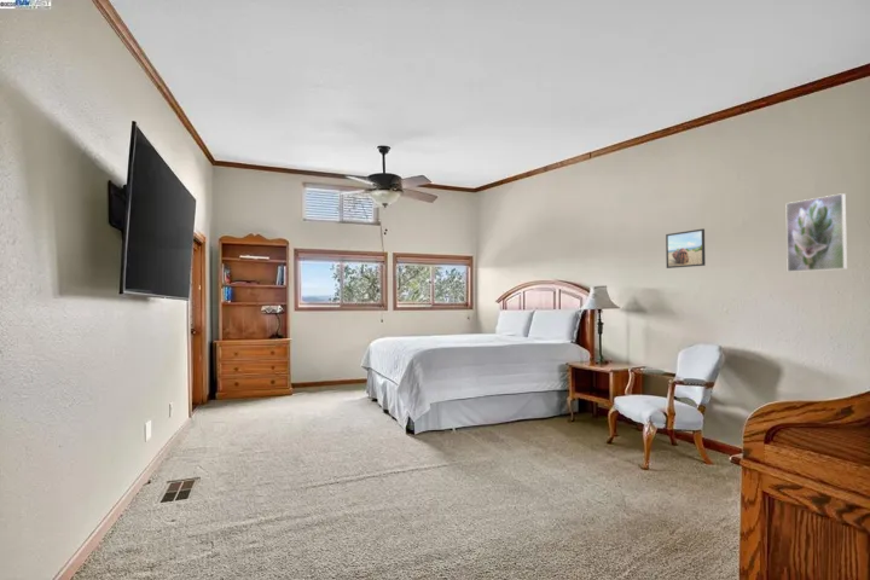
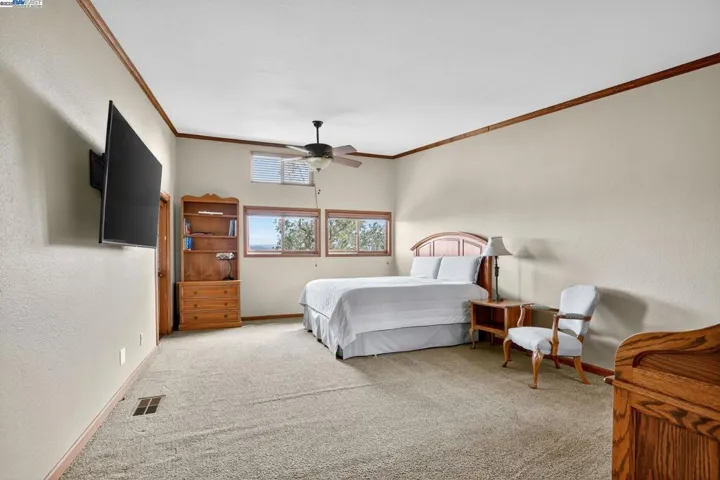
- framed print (684, 249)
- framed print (814, 234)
